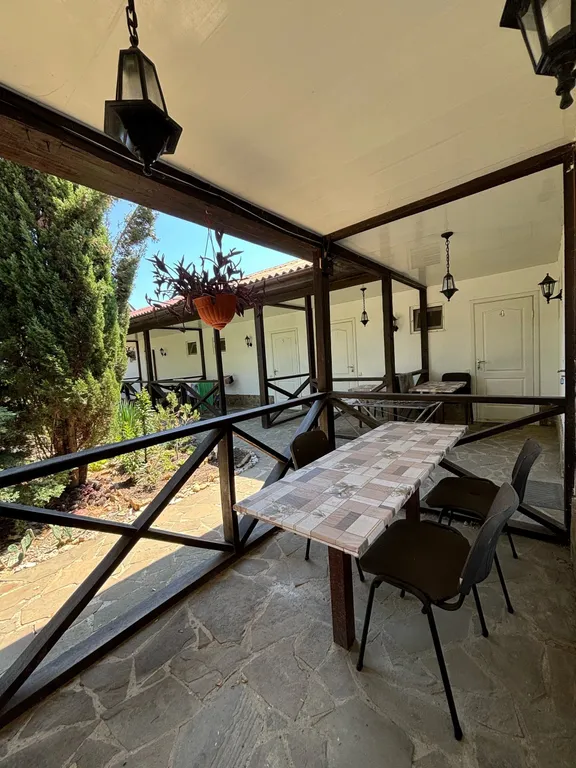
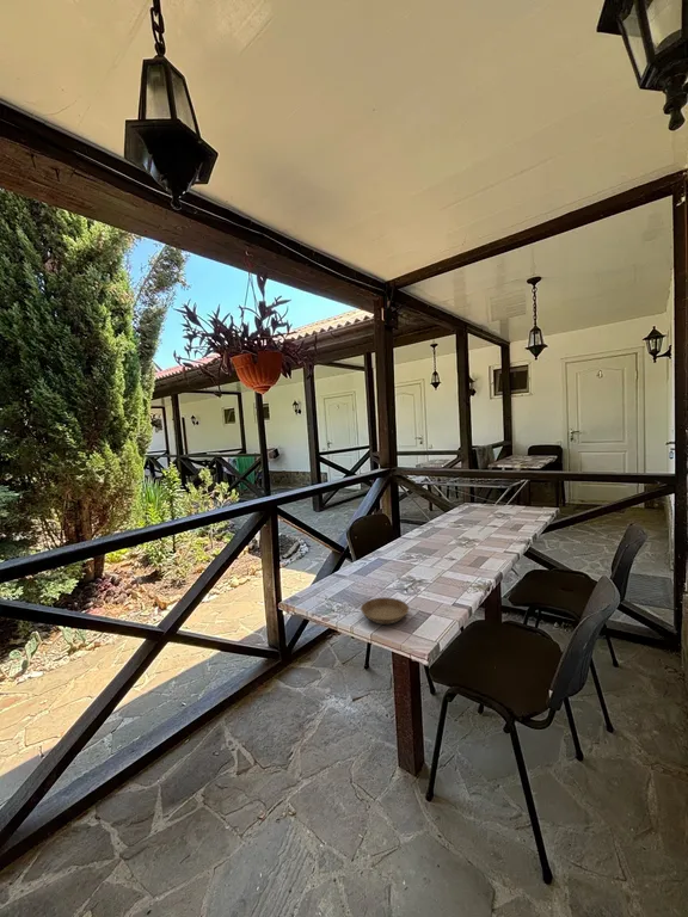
+ saucer (385, 611)
